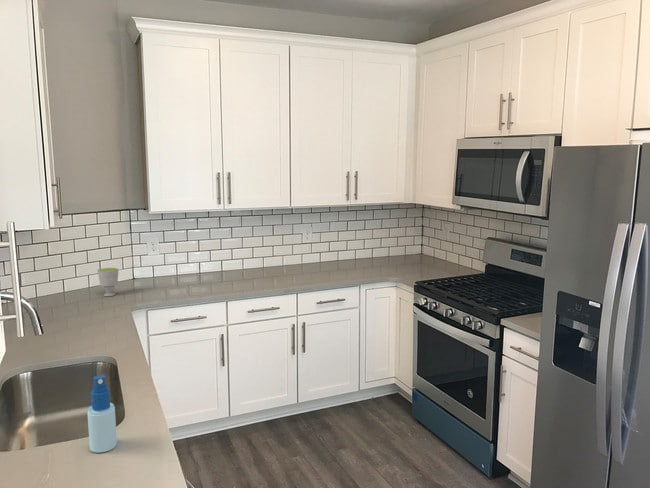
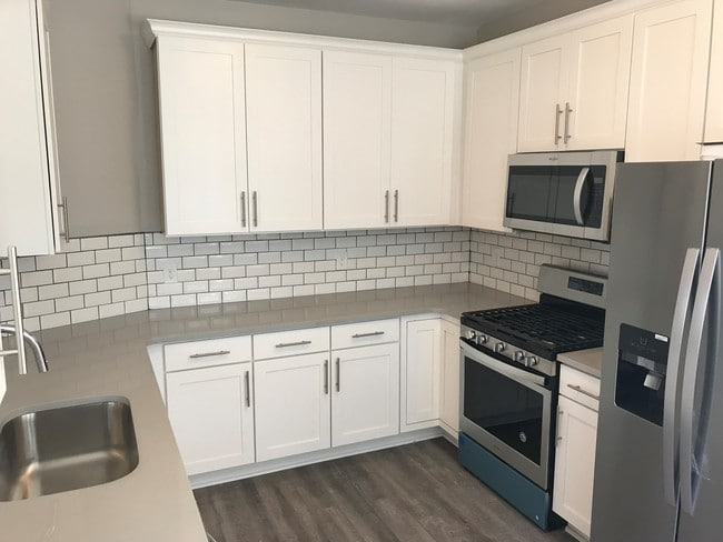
- spray bottle (101, 411)
- cup (108, 282)
